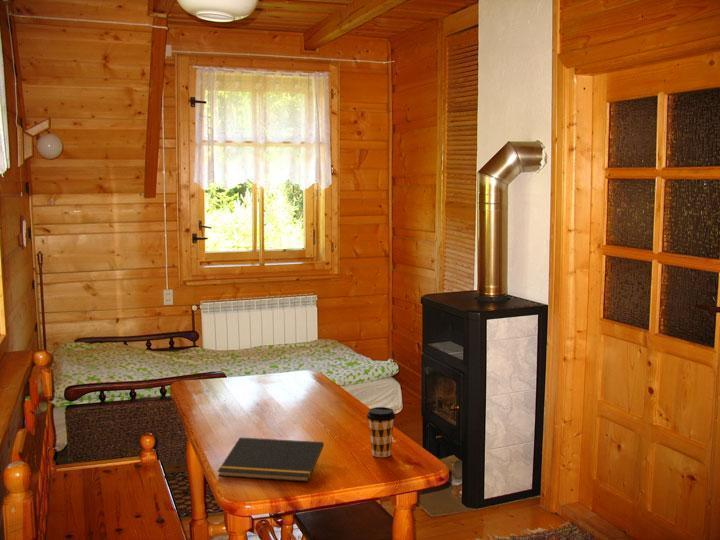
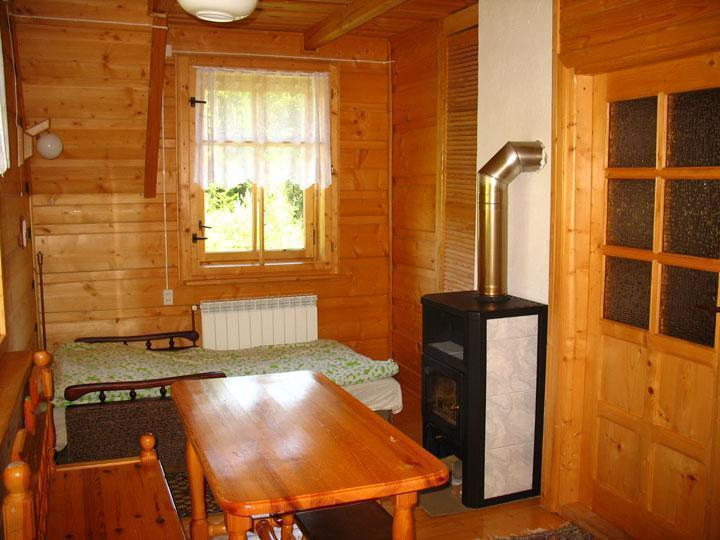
- coffee cup (381, 432)
- notepad (272, 458)
